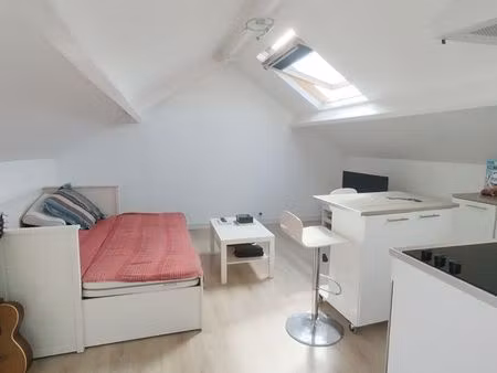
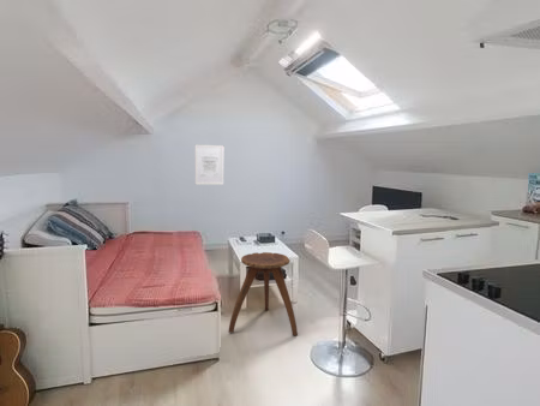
+ stool (264, 291)
+ wall art (209, 165)
